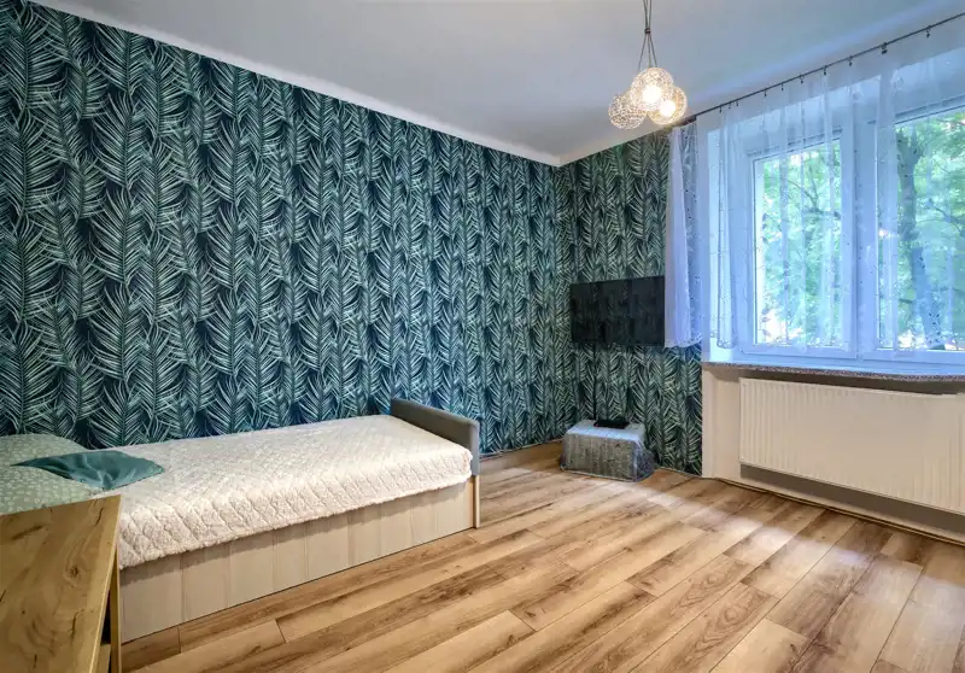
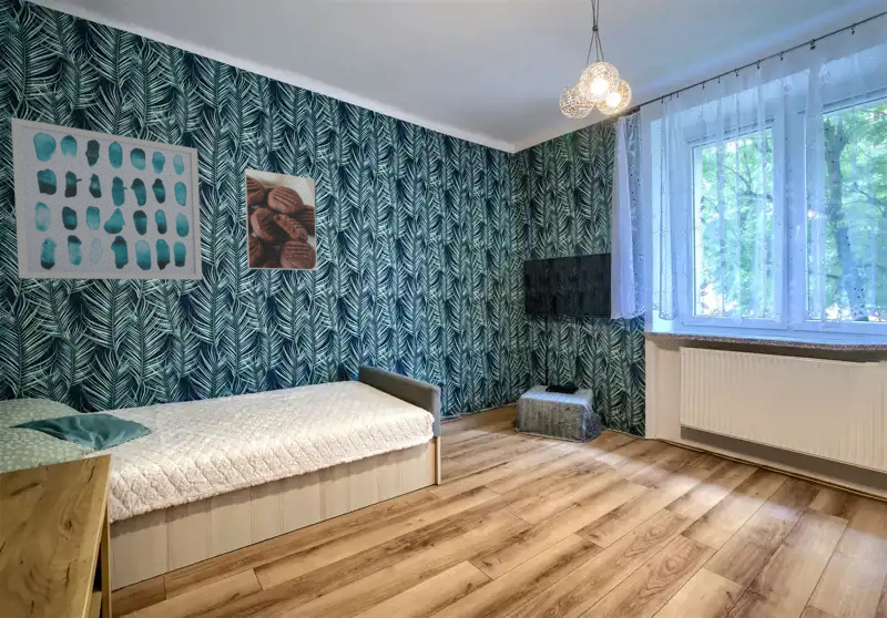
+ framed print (282, 222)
+ wall art (116, 207)
